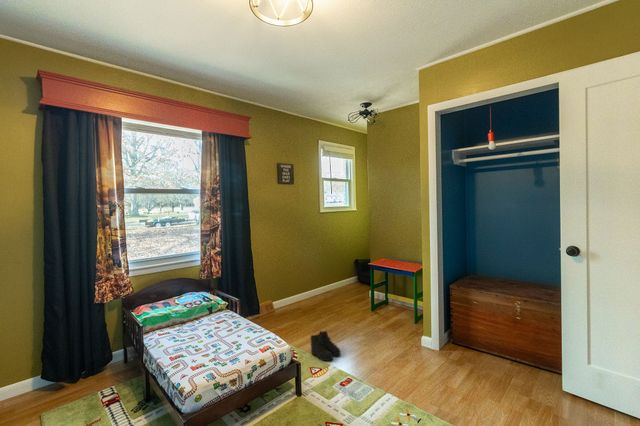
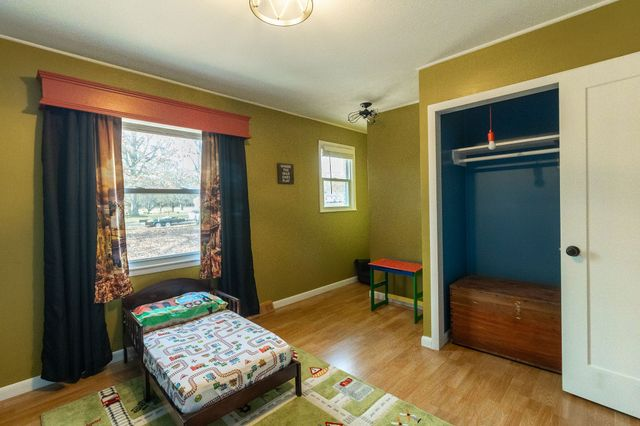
- boots (325, 343)
